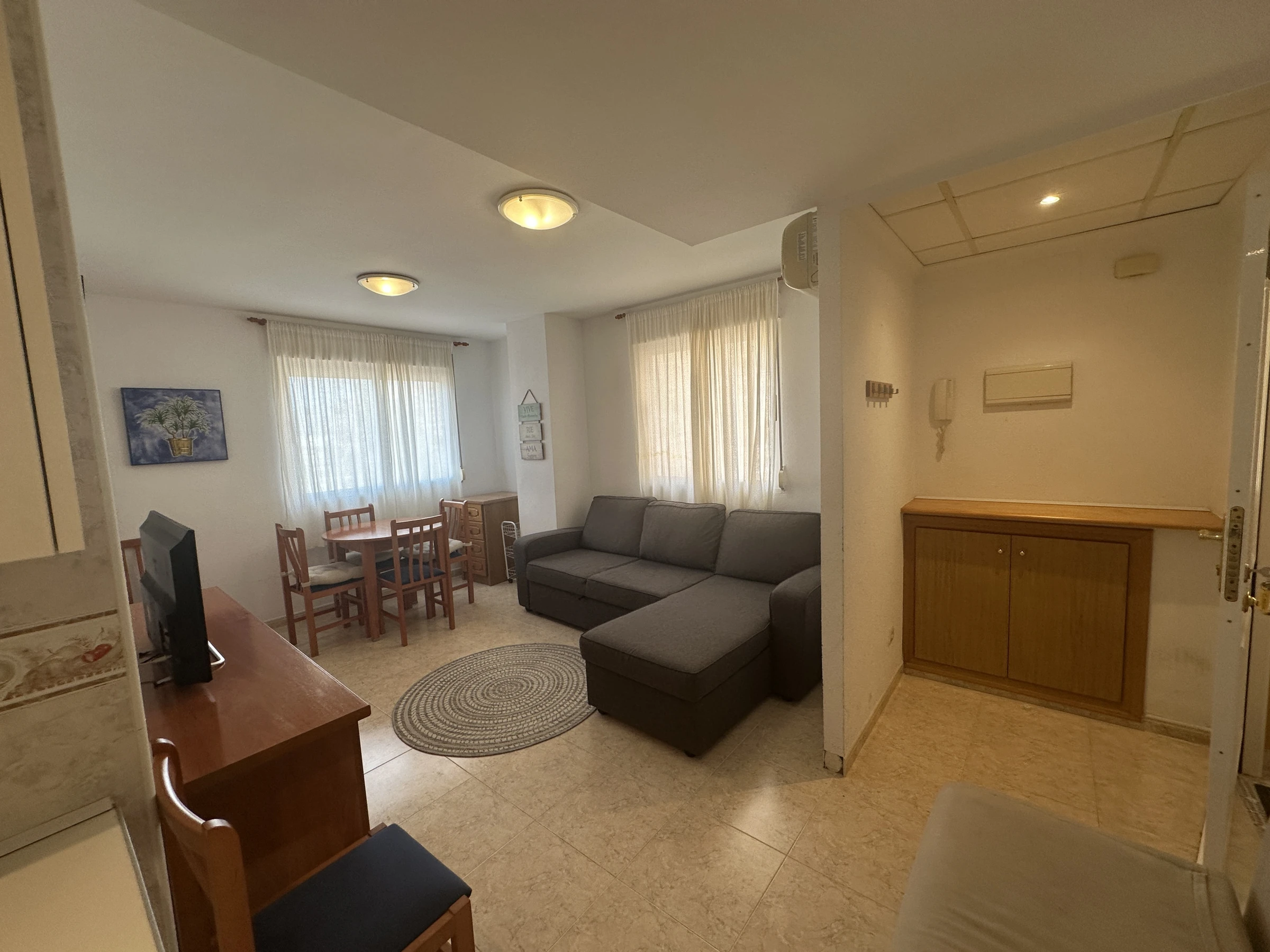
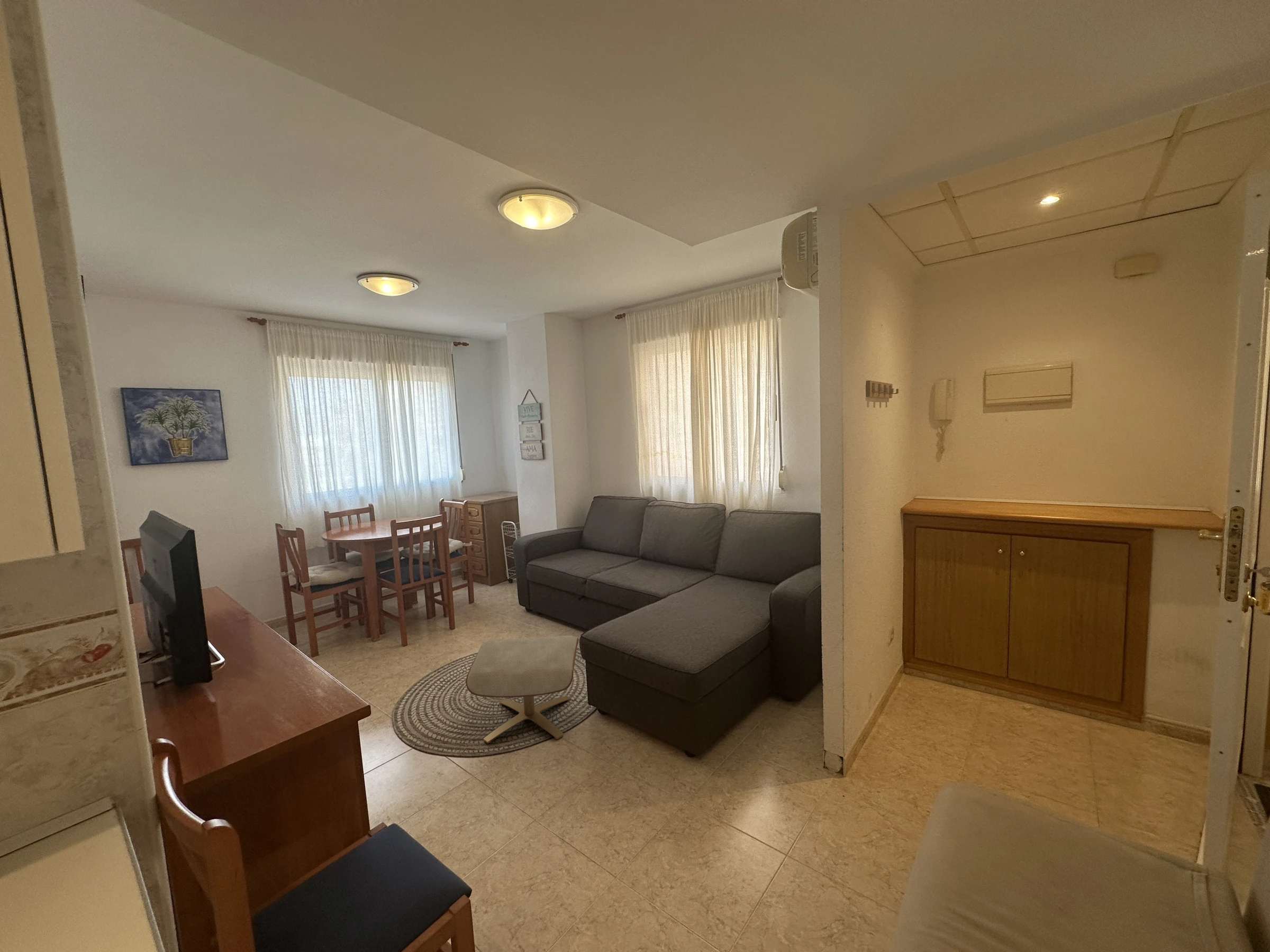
+ ottoman (528, 683)
